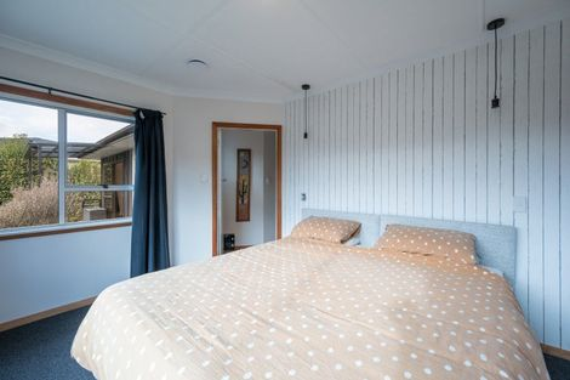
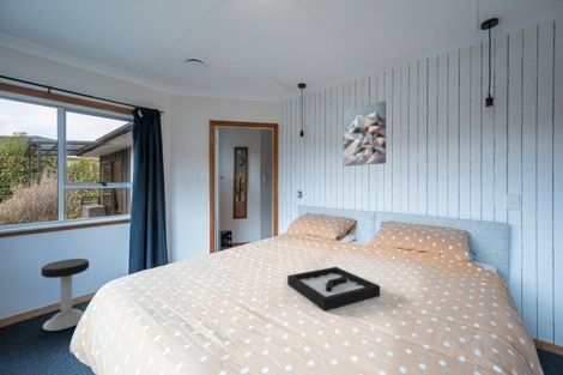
+ stool (66, 292)
+ wall art (363, 135)
+ decorative tray (331, 284)
